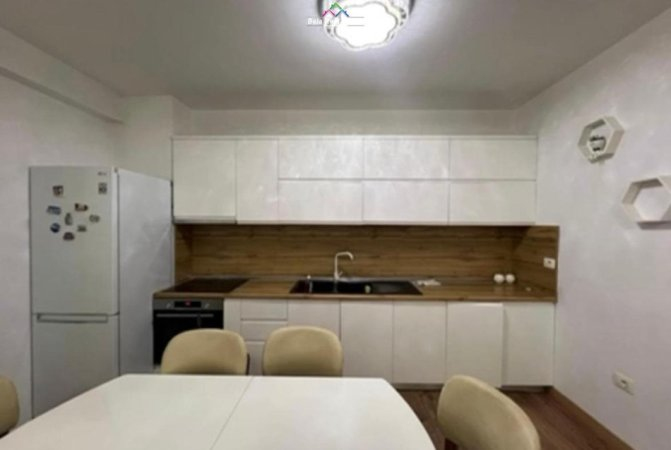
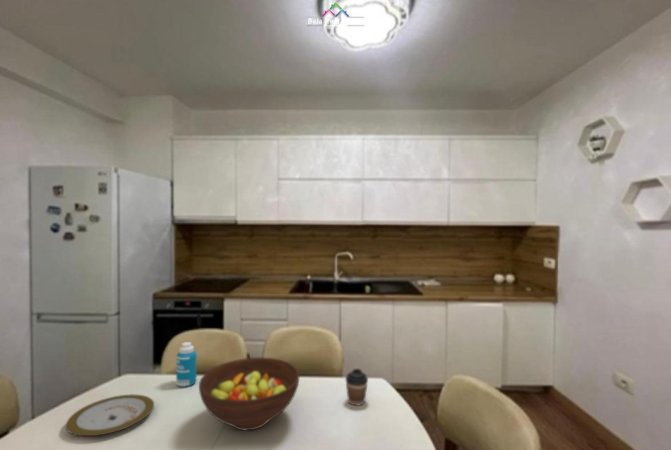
+ fruit bowl (250, 398)
+ coffee cup (356, 386)
+ bottle (186, 363)
+ plate (112, 415)
